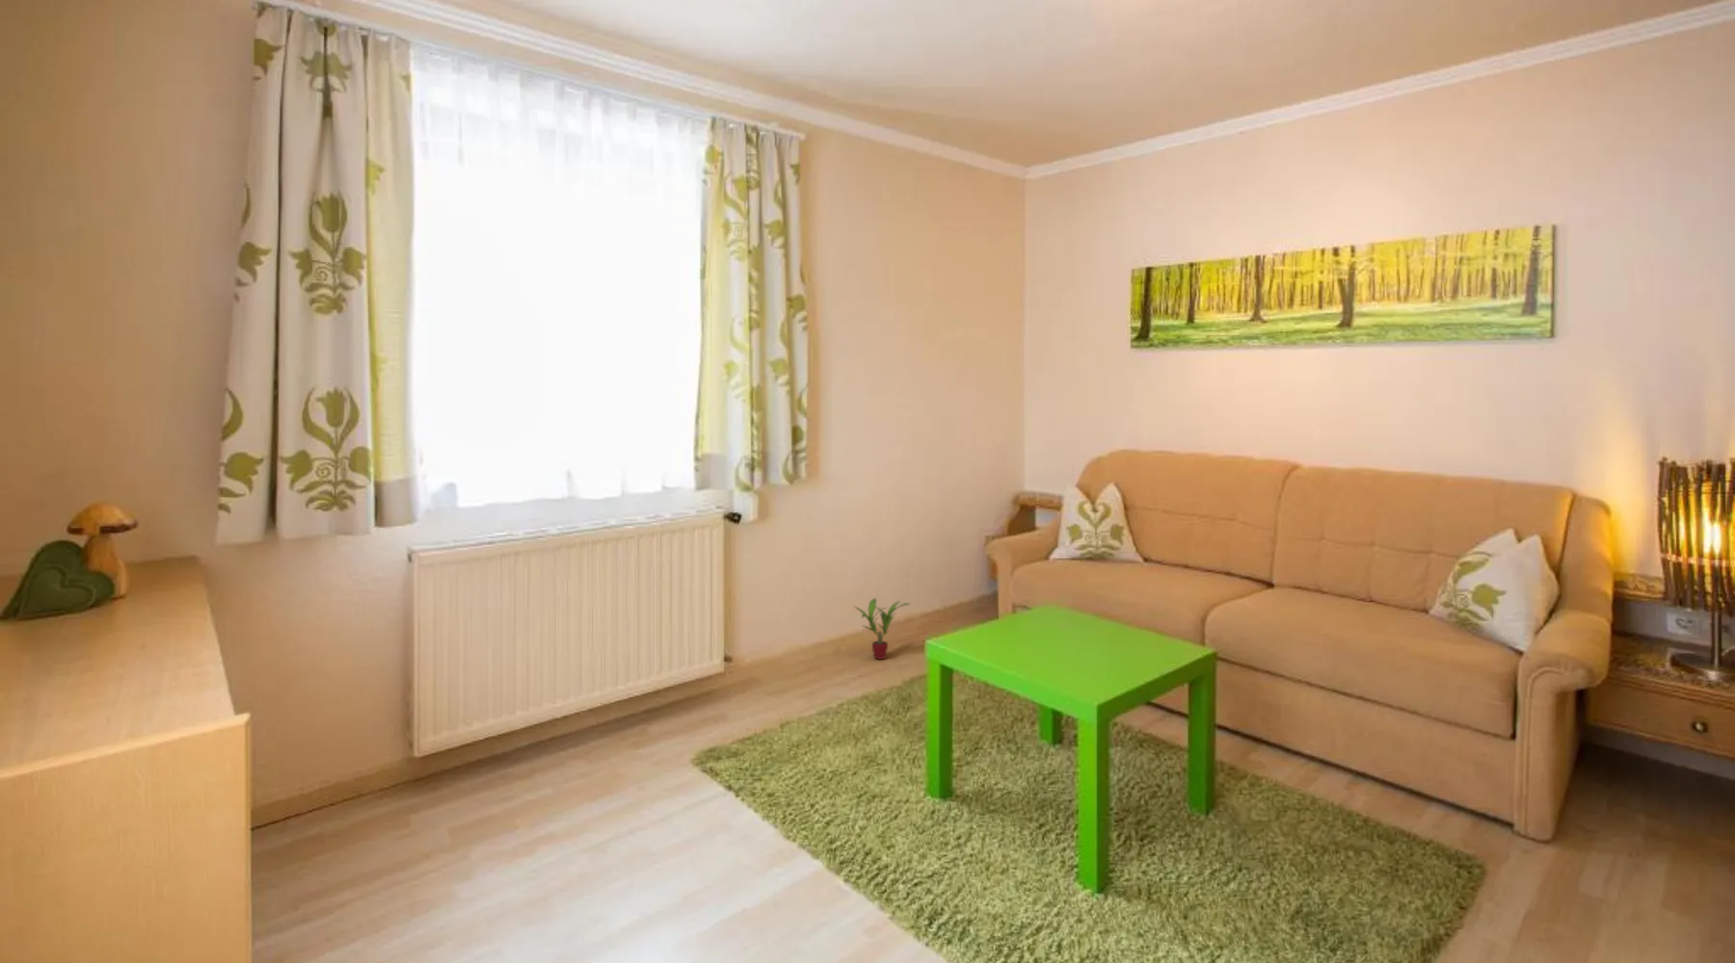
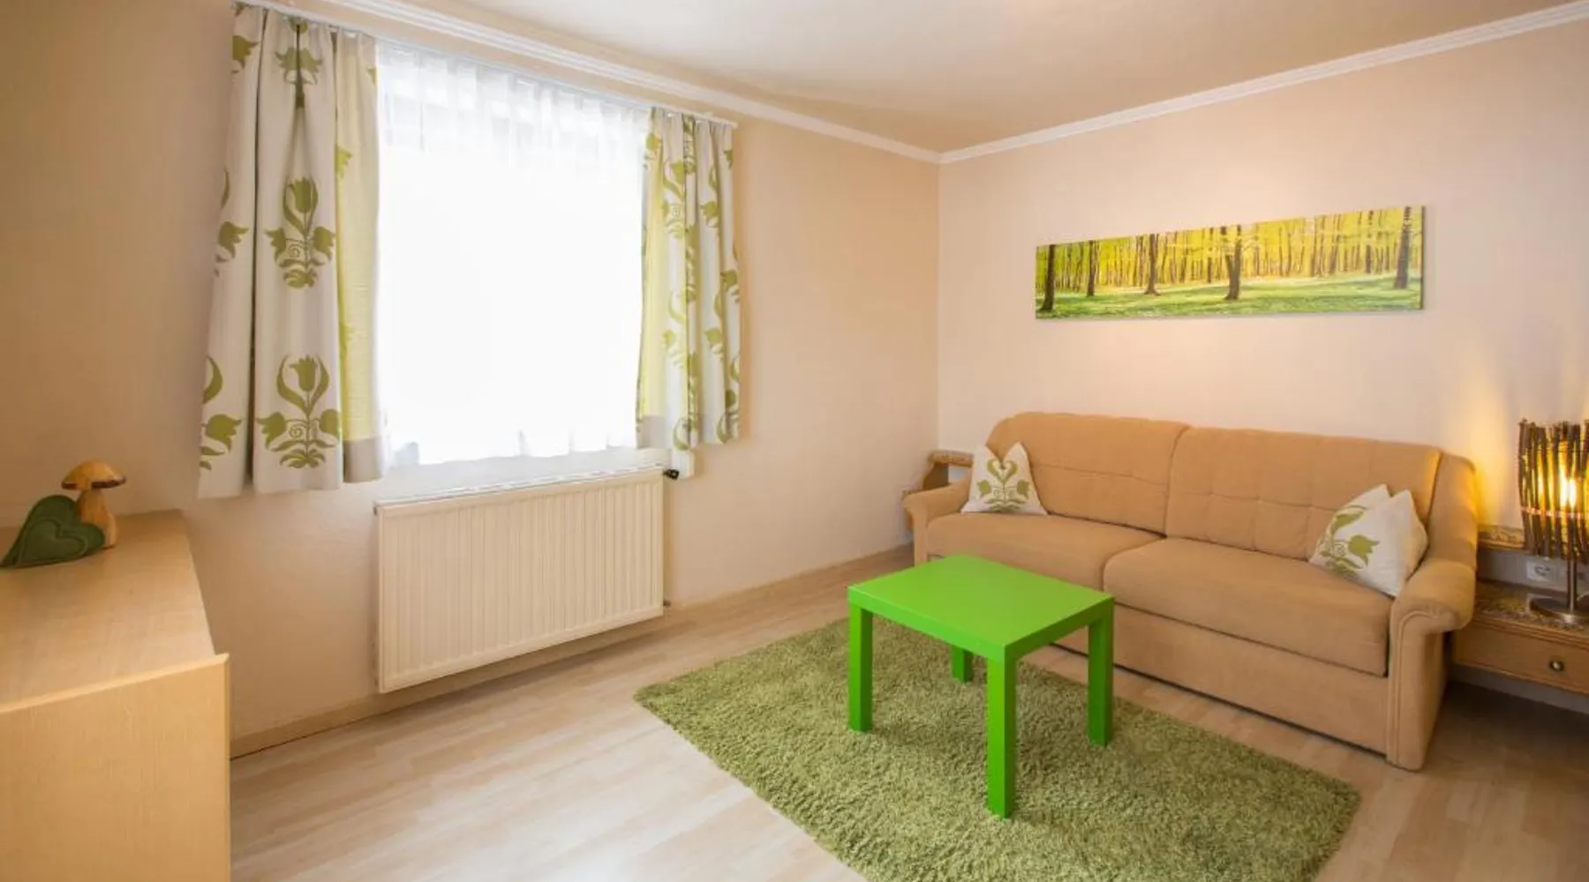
- potted plant (884, 630)
